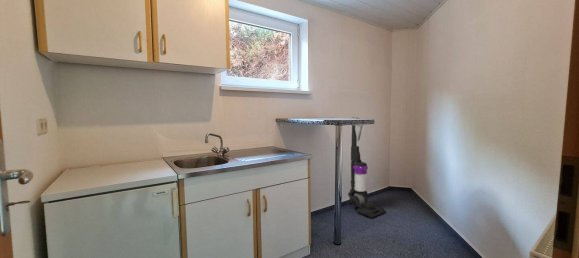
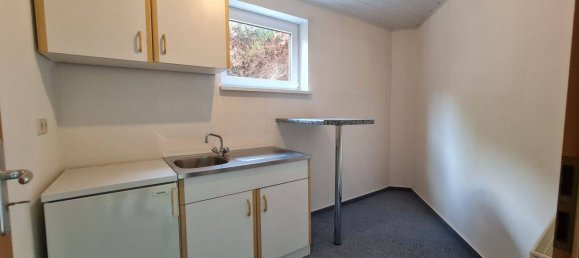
- vacuum cleaner (363, 164)
